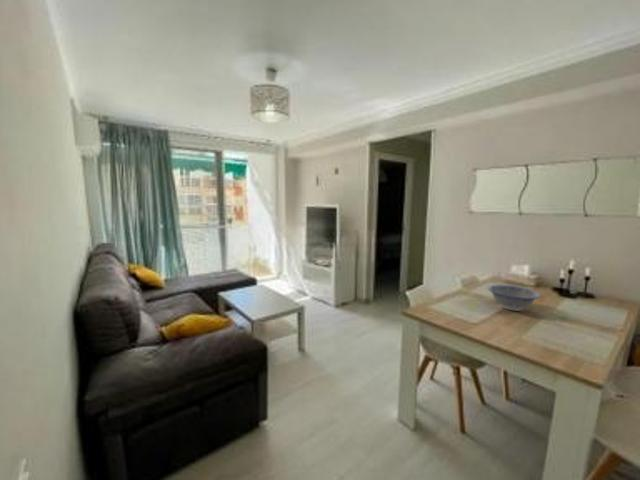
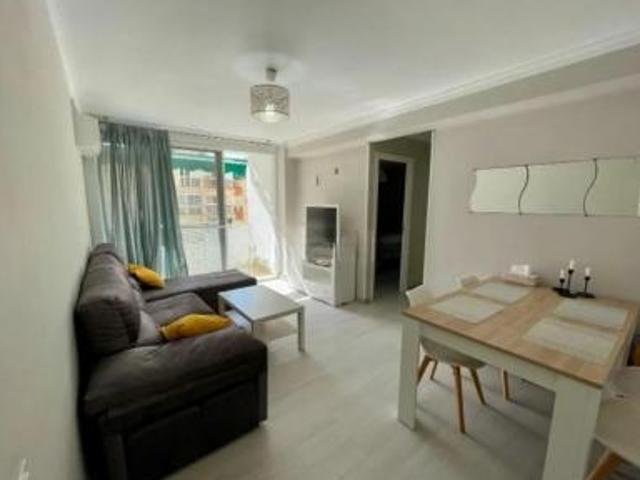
- decorative bowl (512, 299)
